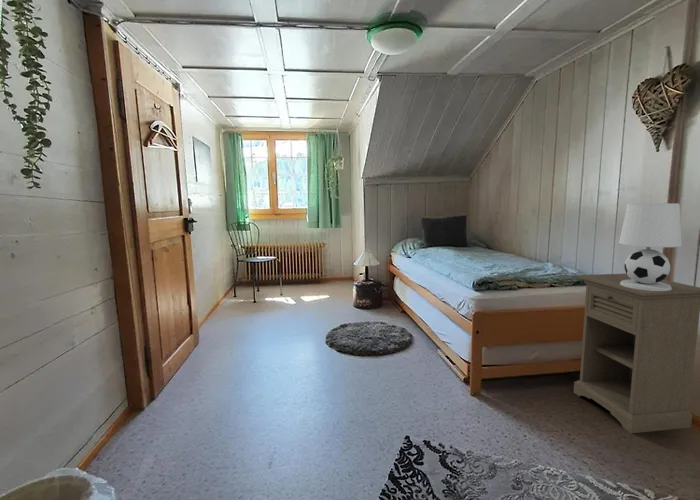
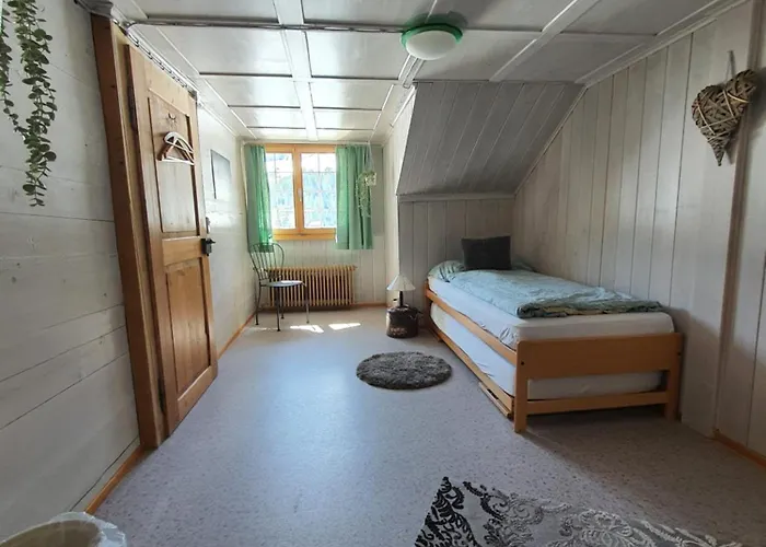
- table lamp (648, 245)
- nightstand (631, 346)
